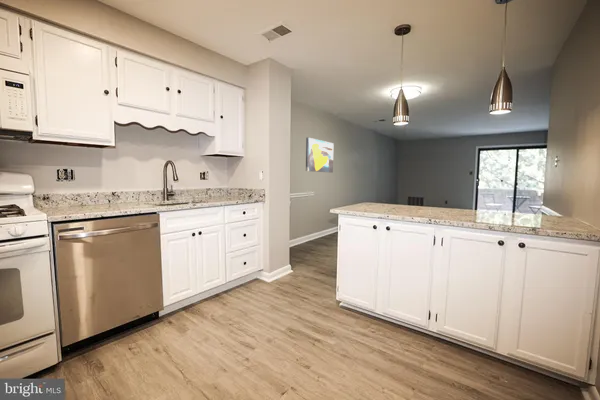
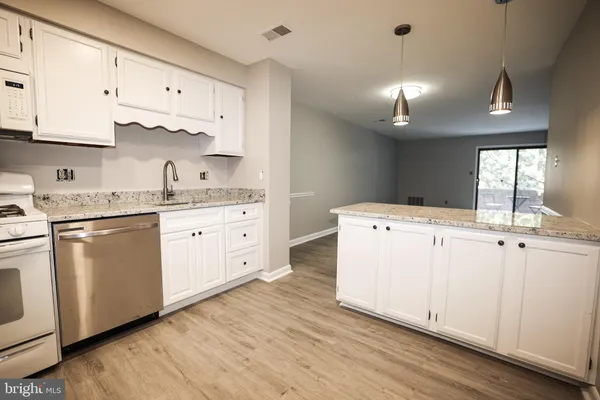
- wall art (320, 156)
